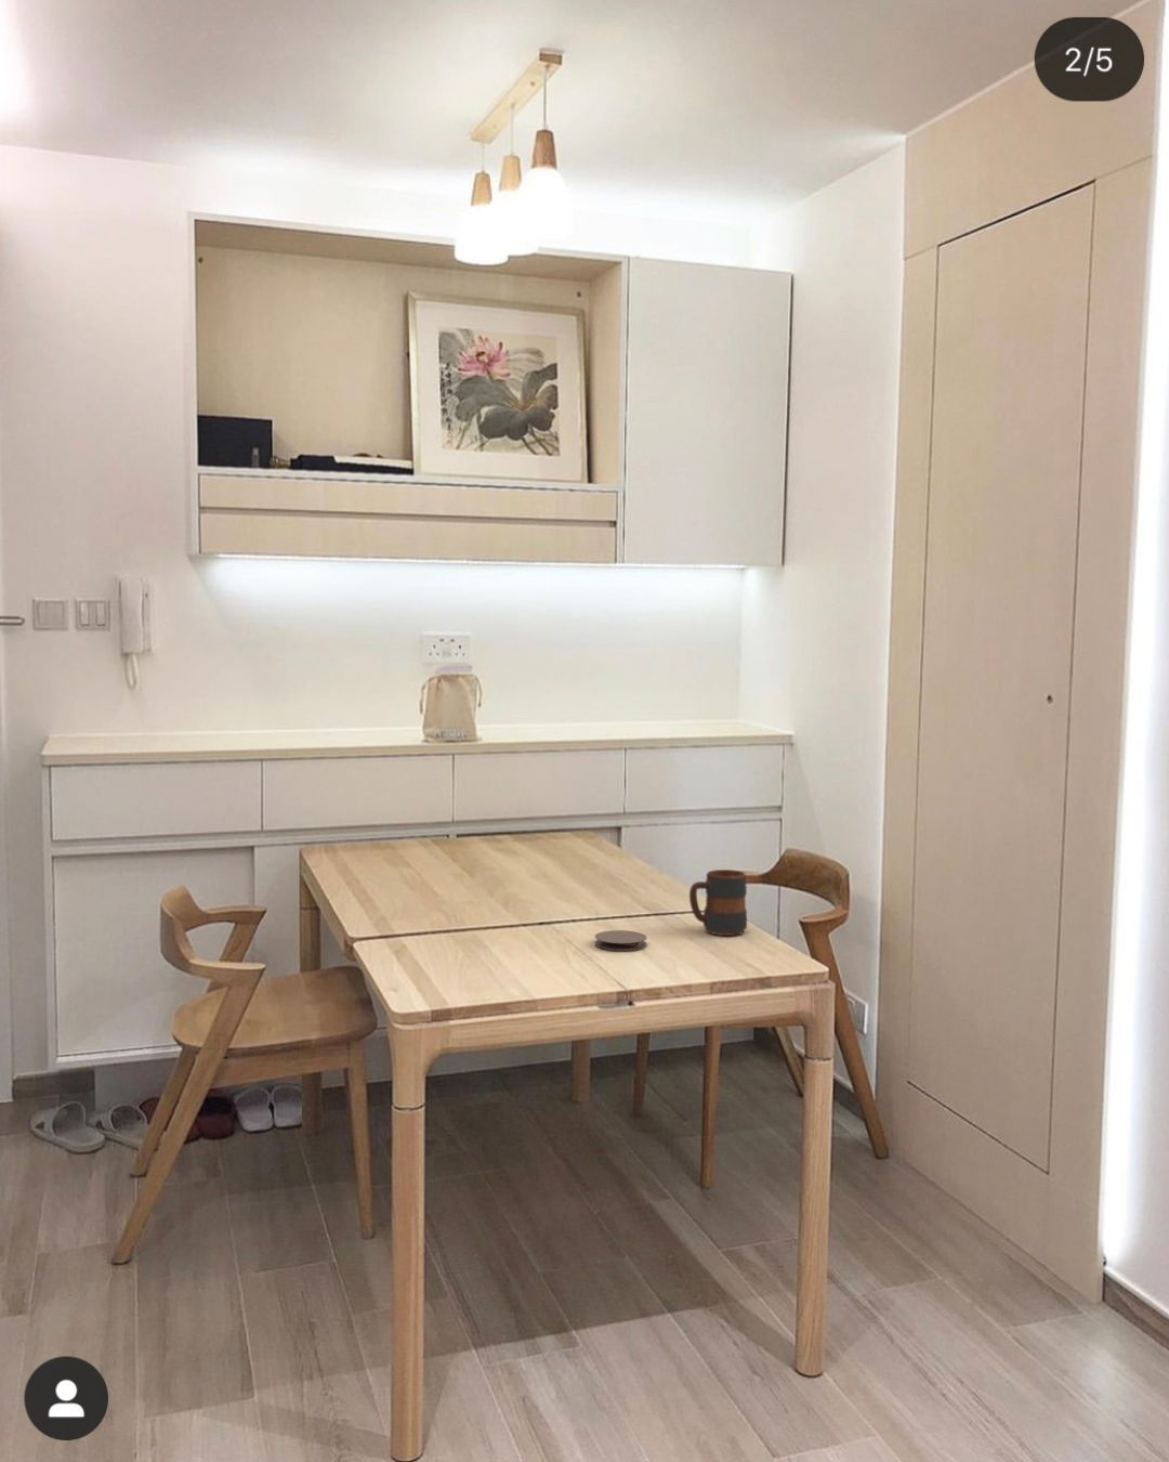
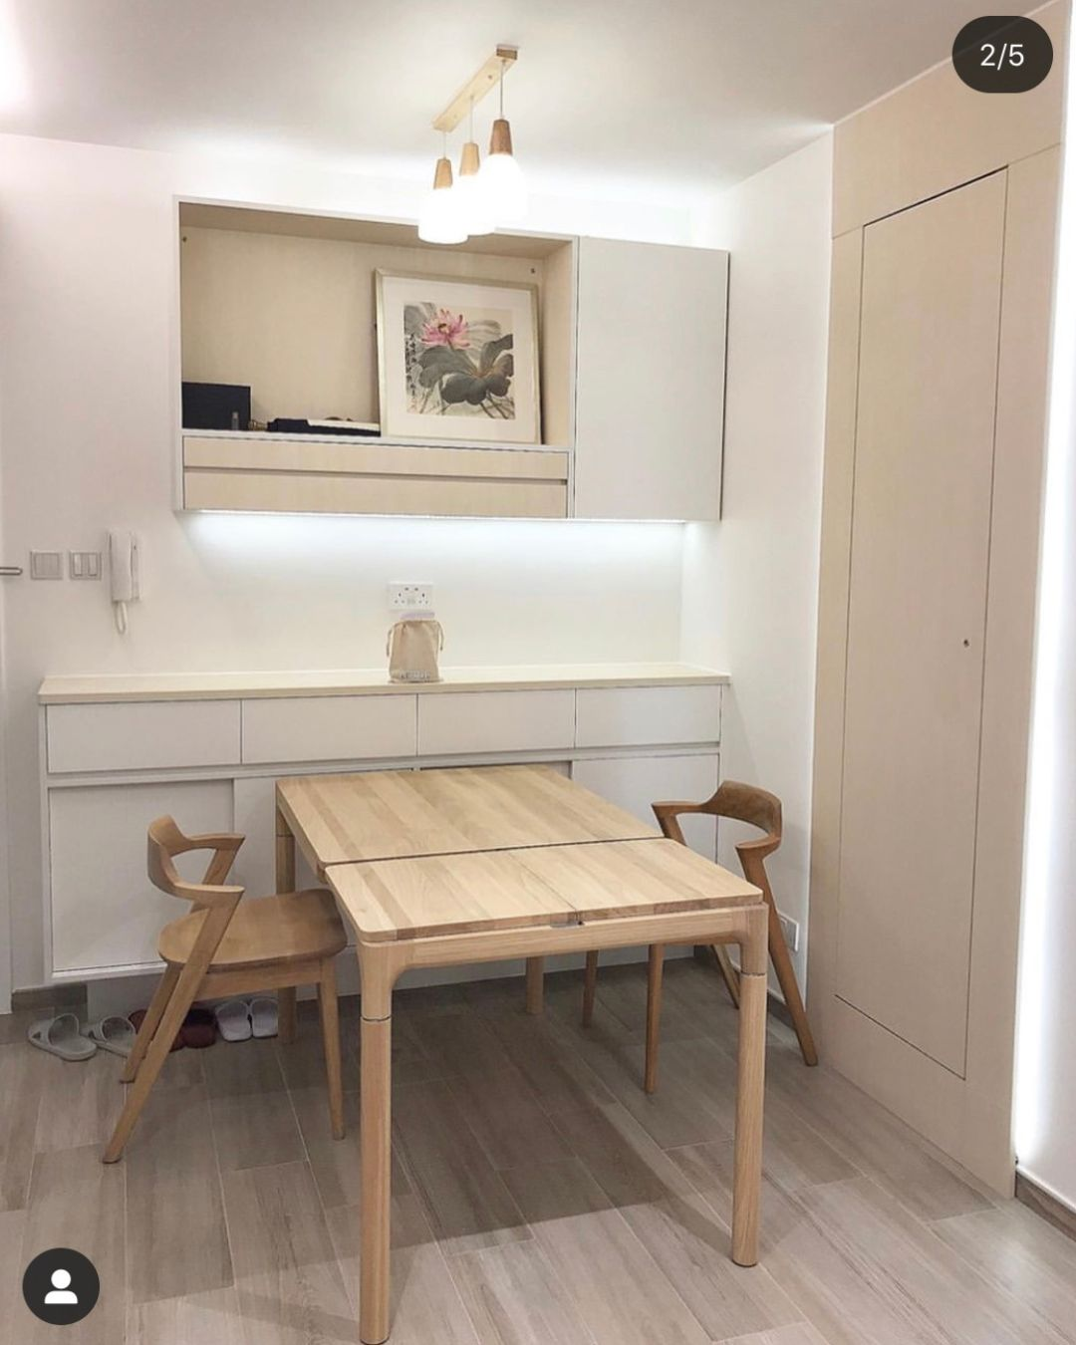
- mug (718, 902)
- coaster (620, 940)
